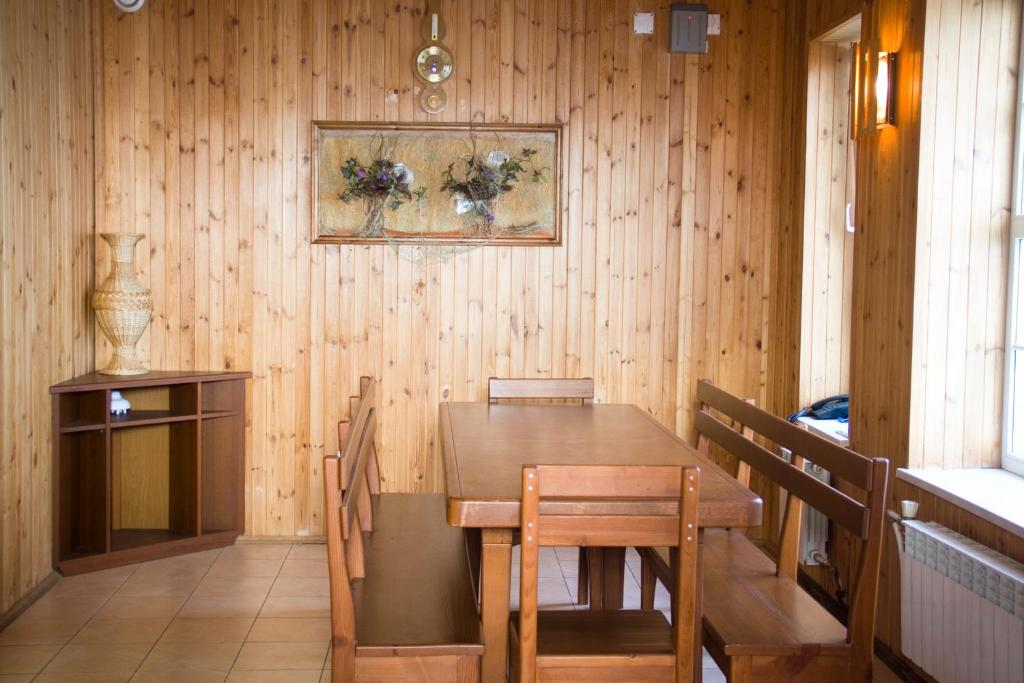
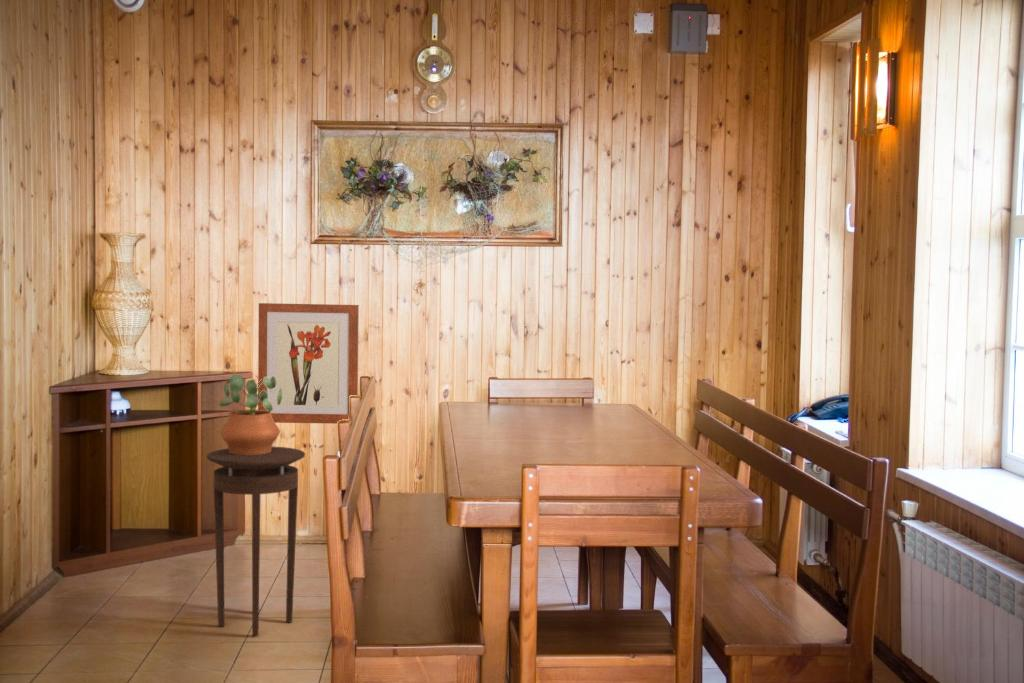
+ potted plant (250, 412)
+ stool (255, 539)
+ wall art (308, 363)
